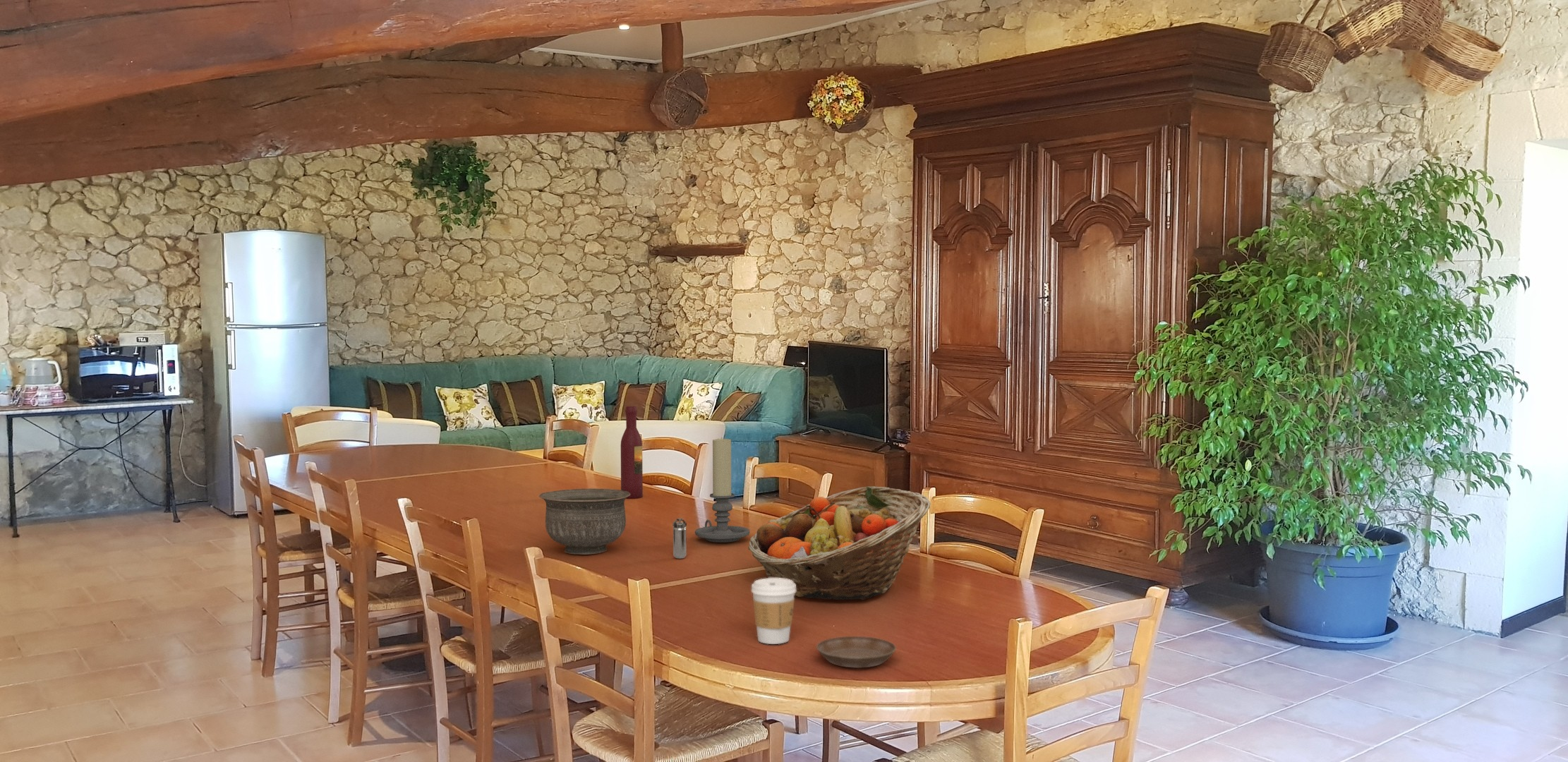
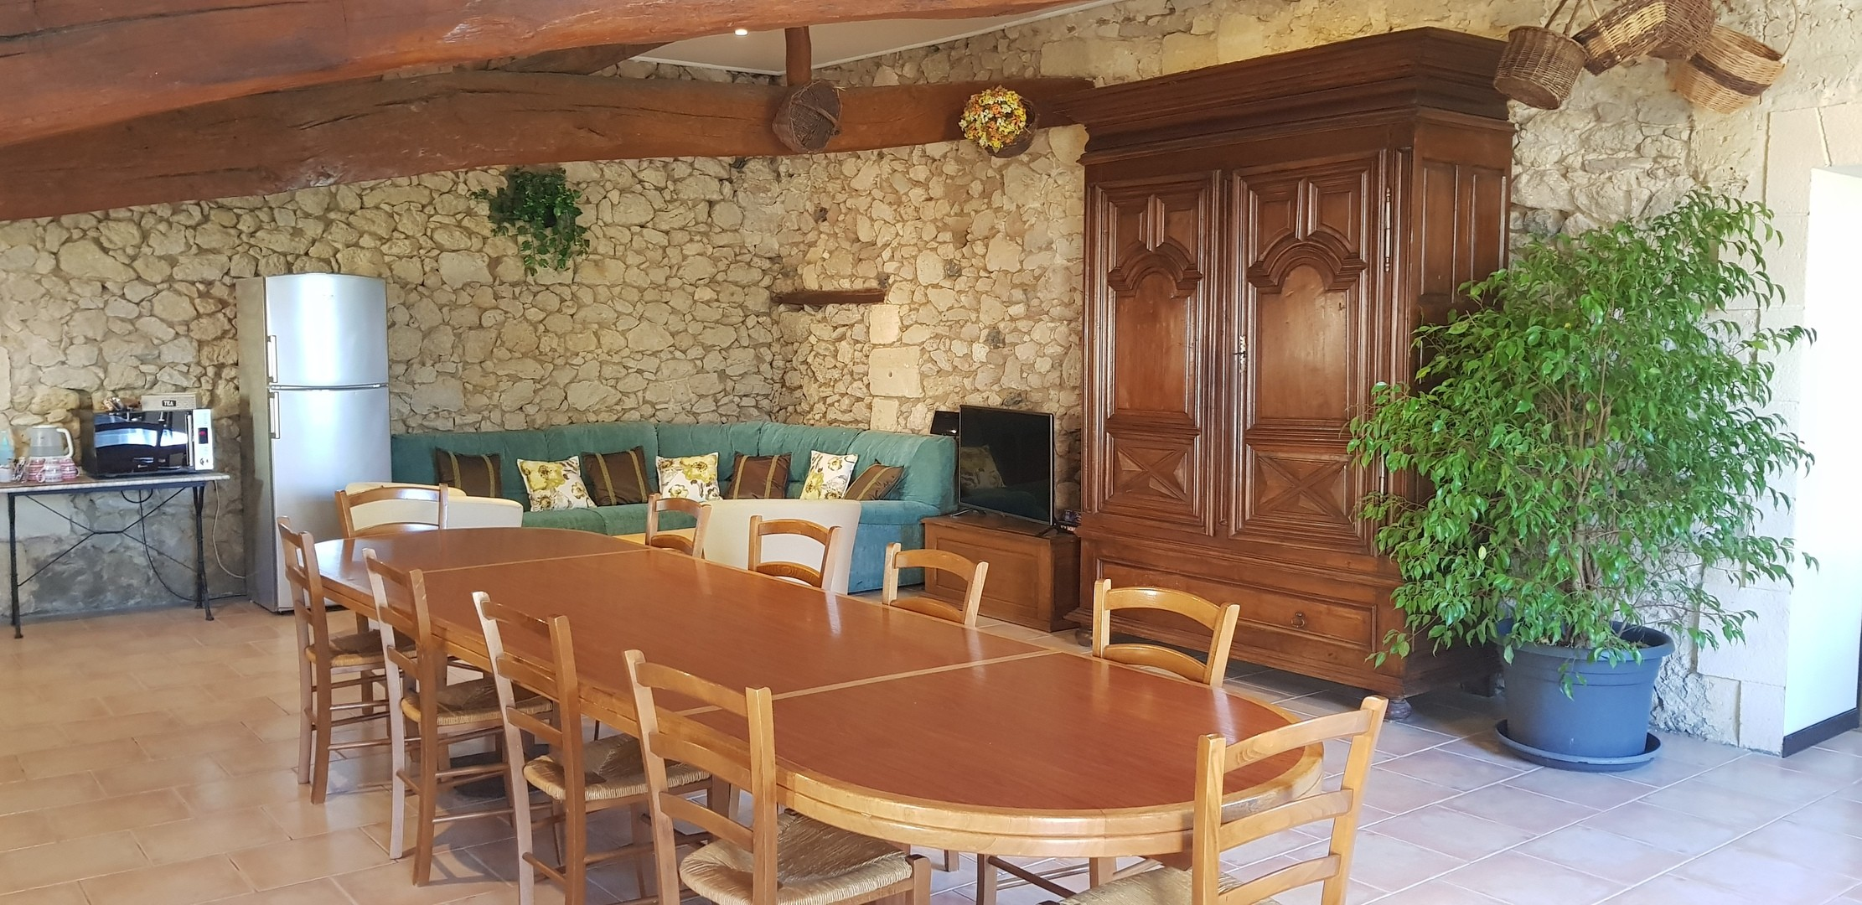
- bowl (586, 521)
- candle holder (720, 488)
- coffee cup (773, 610)
- saucer (856, 653)
- wine bottle (631, 452)
- shaker (680, 538)
- fruit basket (838, 539)
